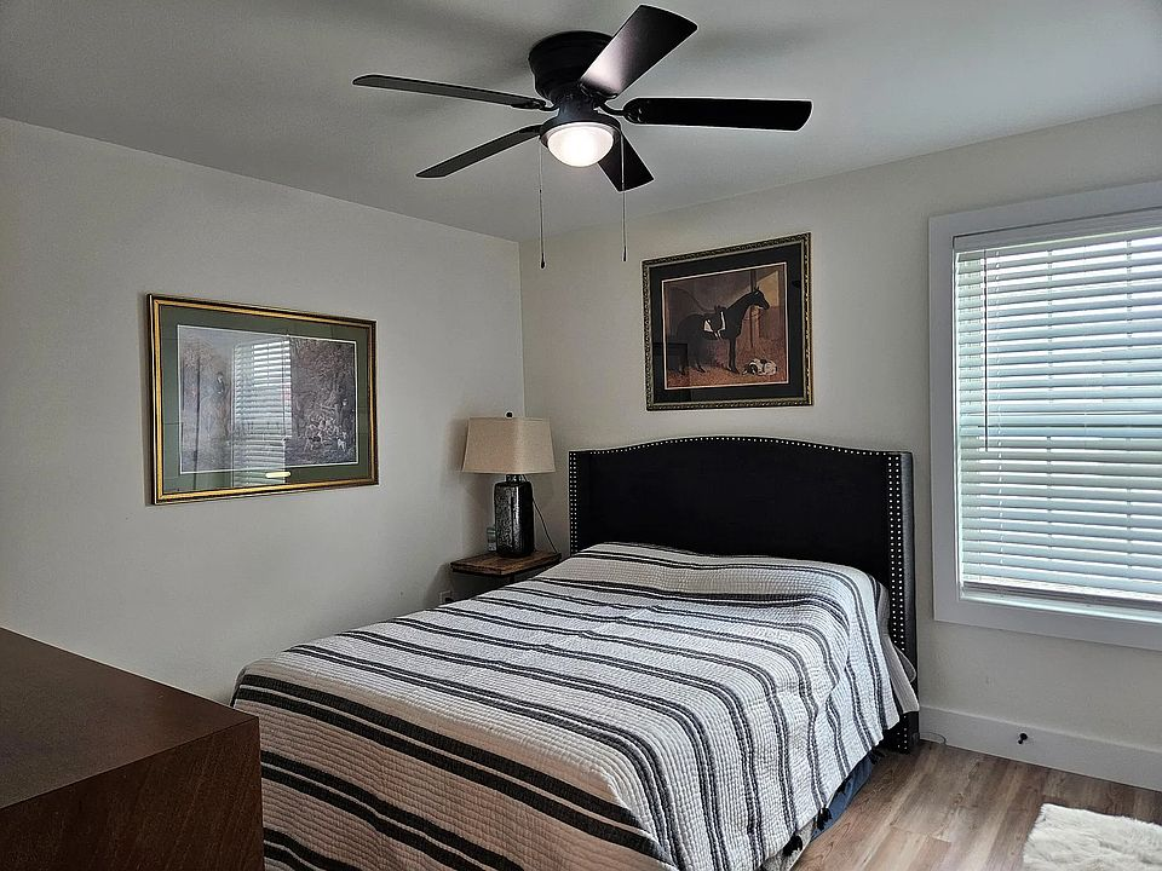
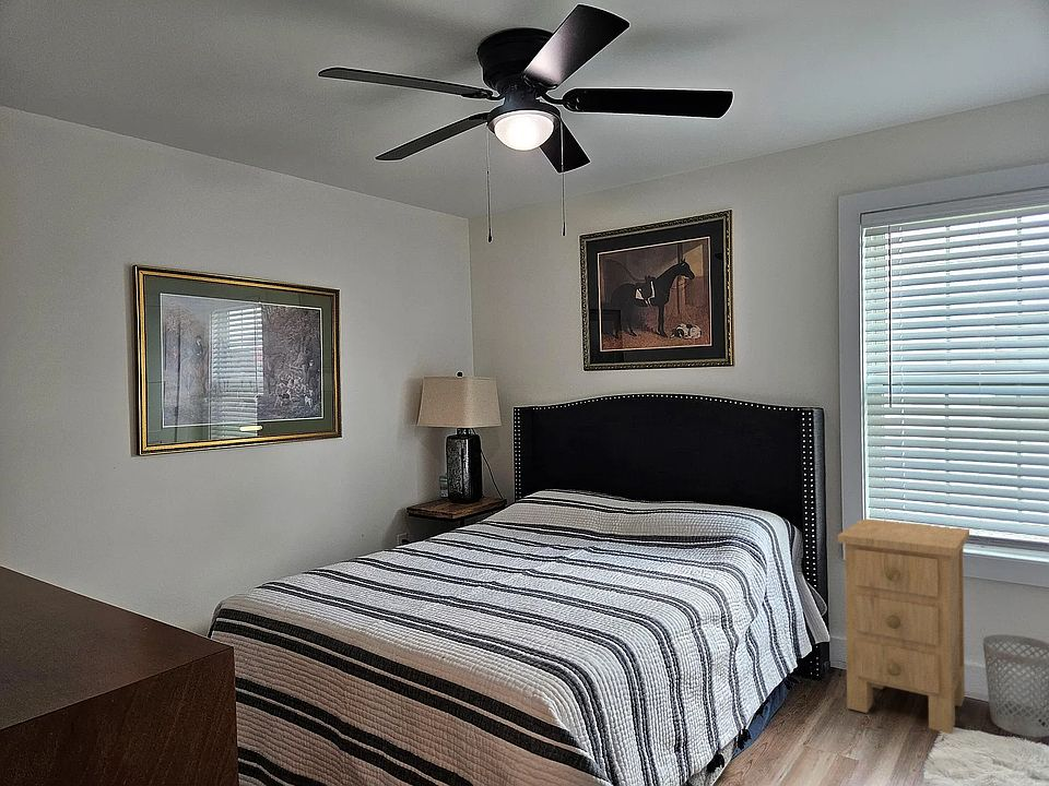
+ nightstand (904, 619)
+ wastebasket (1021, 684)
